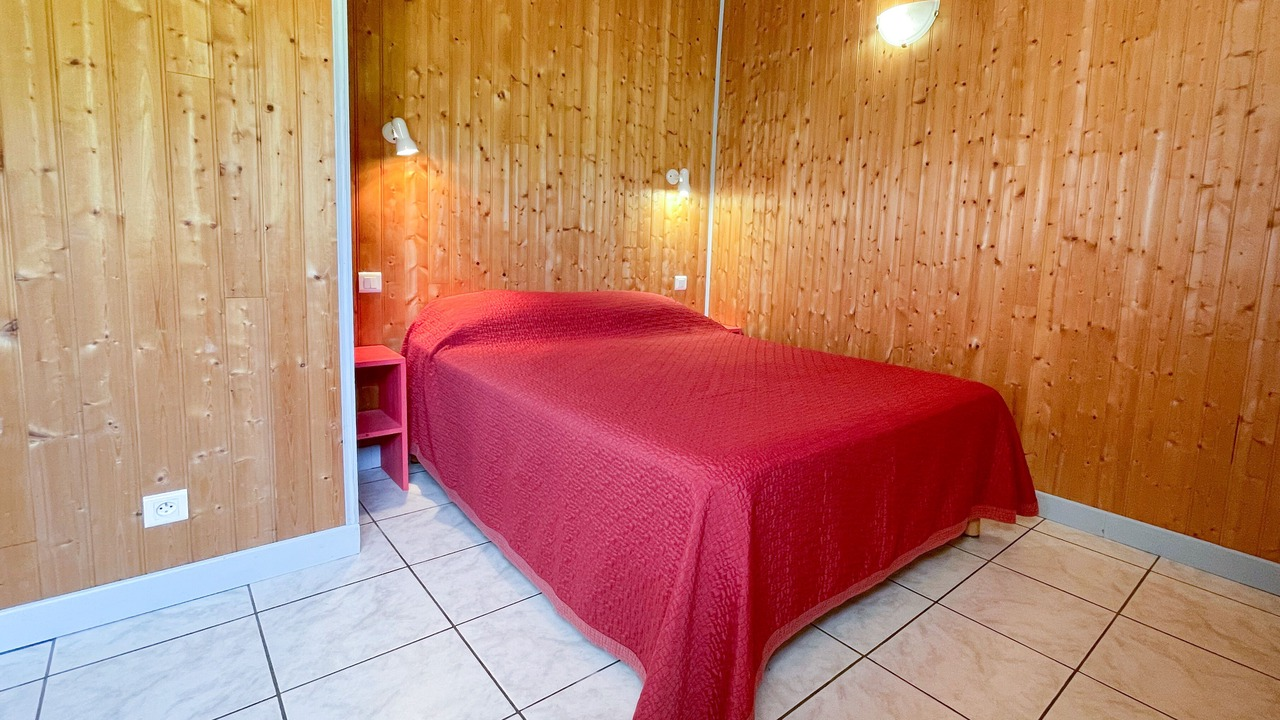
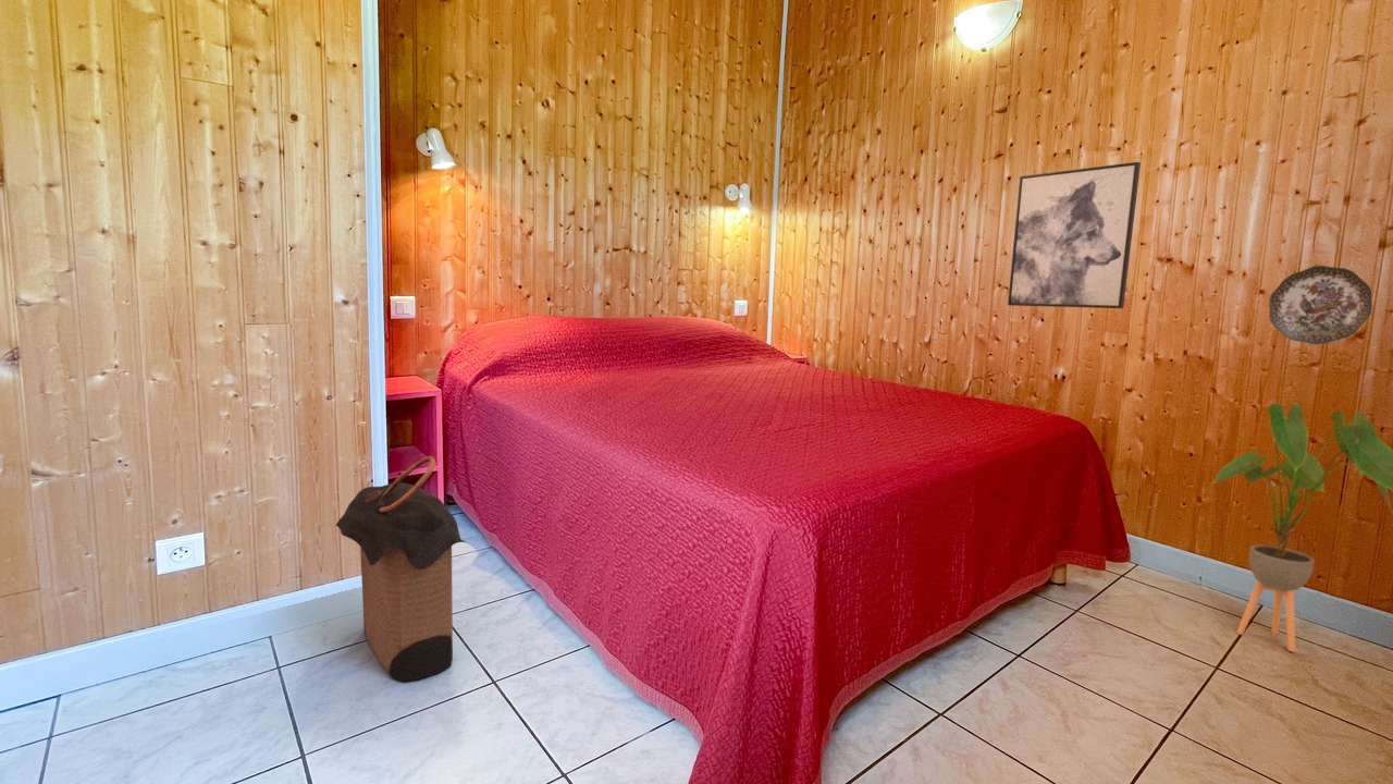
+ decorative plate (1319, 305)
+ house plant (1299, 525)
+ laundry hamper (398, 552)
+ wall art (1069, 238)
